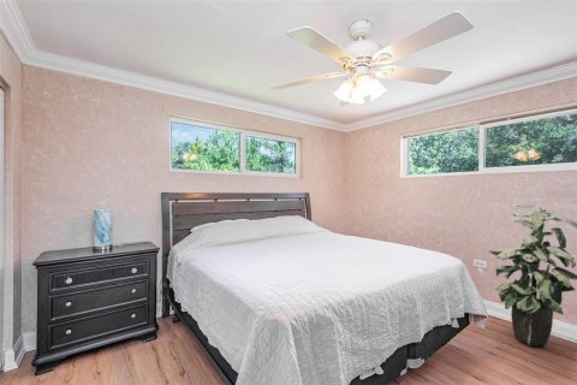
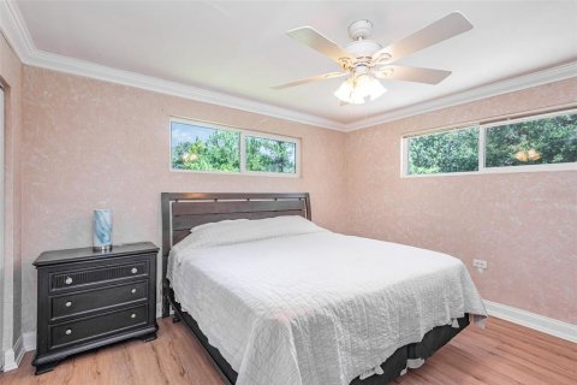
- indoor plant (530, 272)
